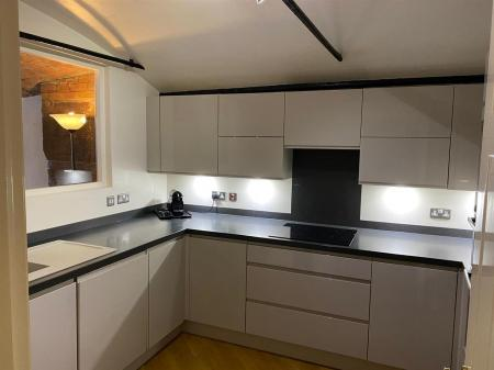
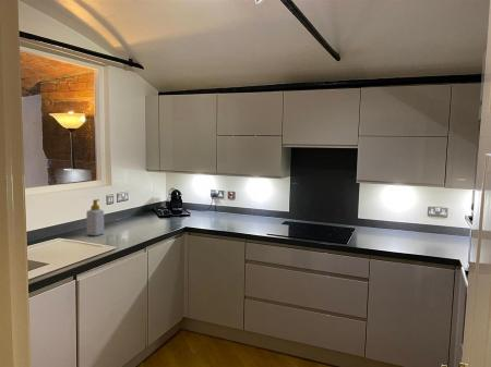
+ soap bottle (95, 217)
